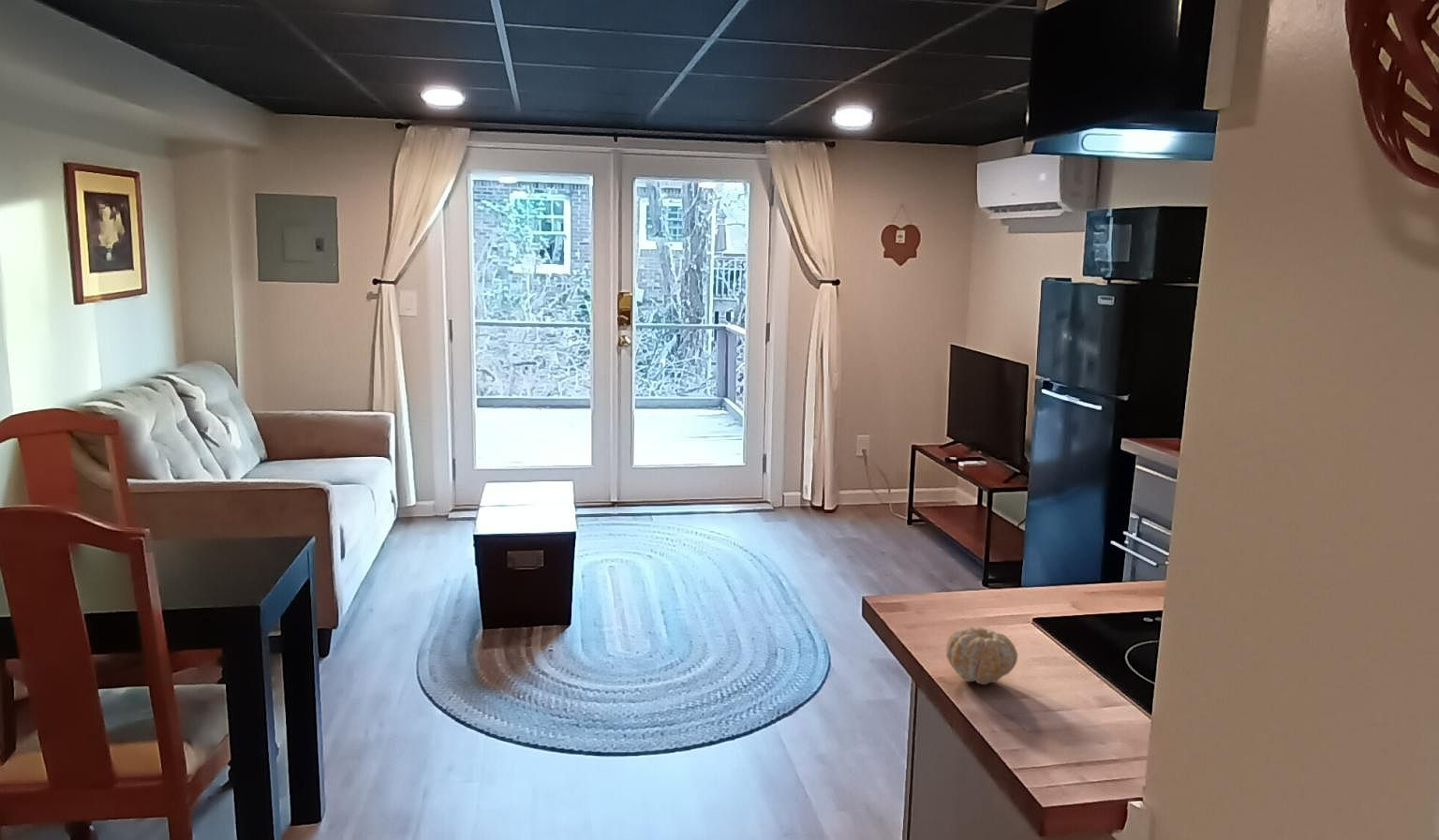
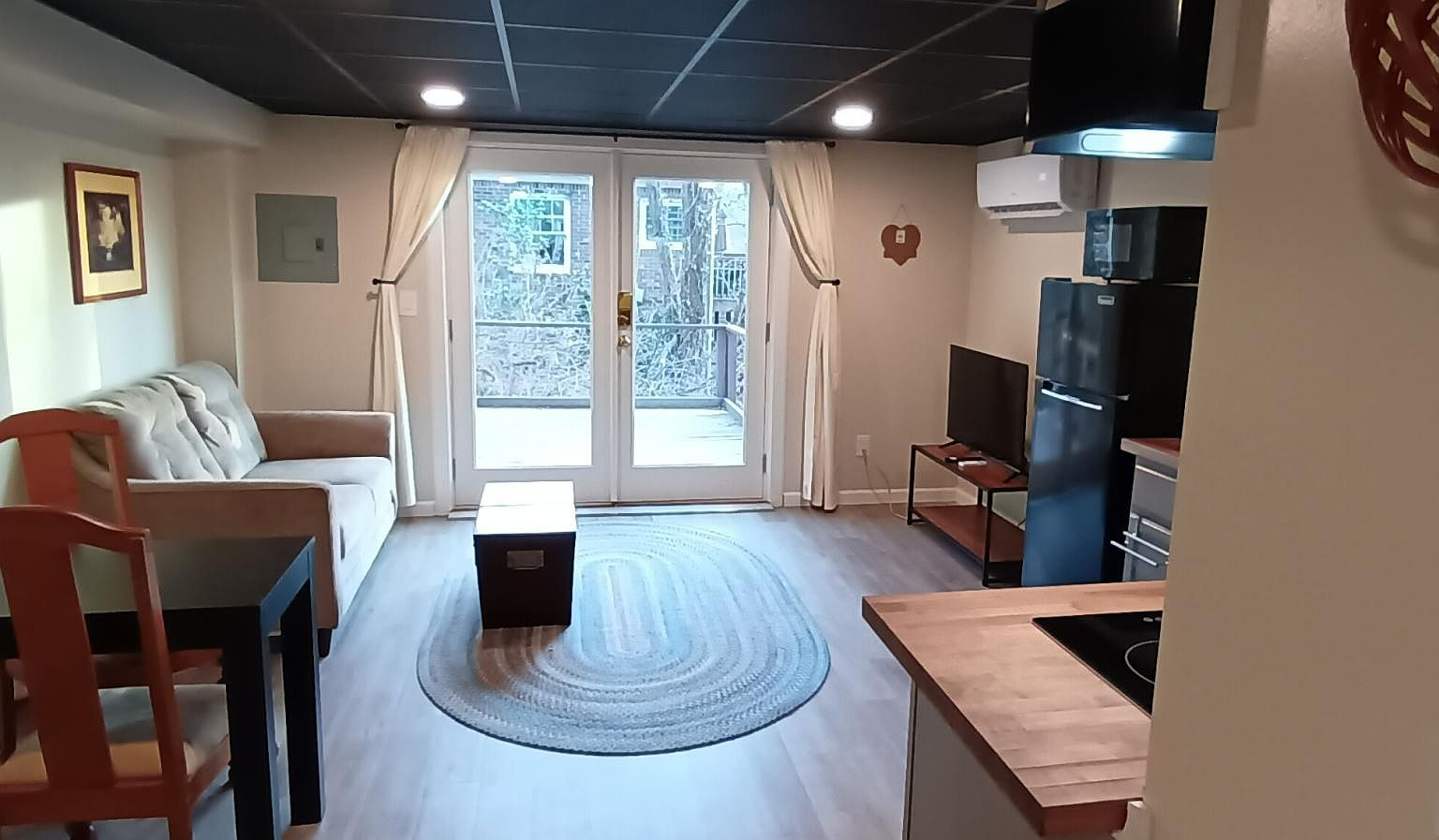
- fruit (981, 656)
